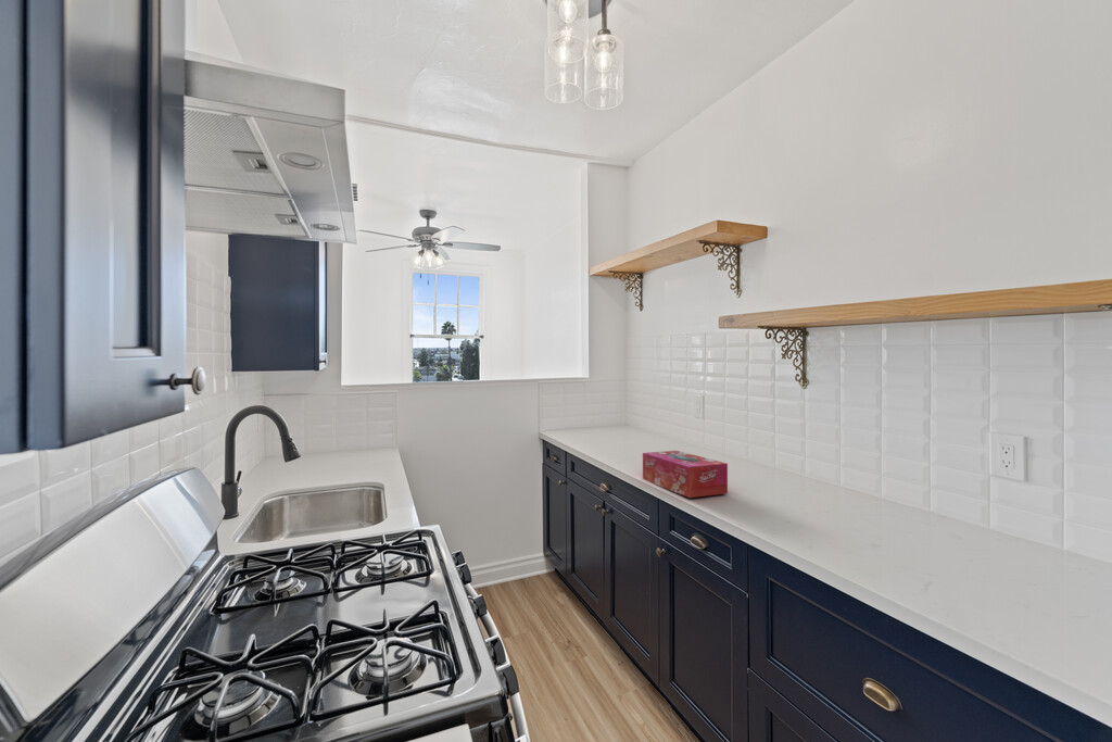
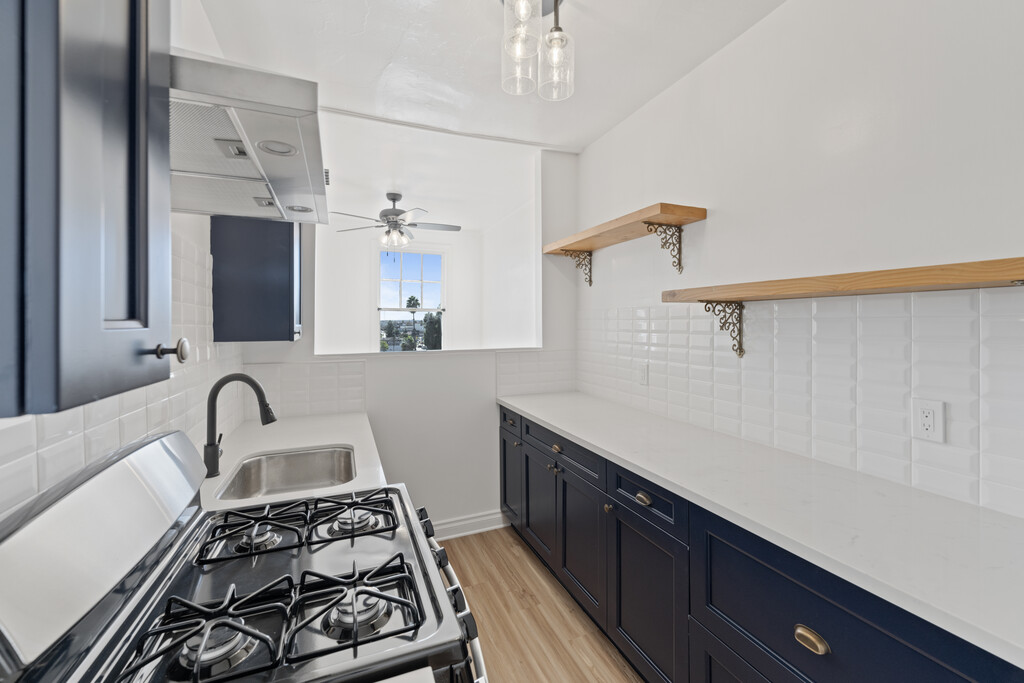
- tissue box (682, 471)
